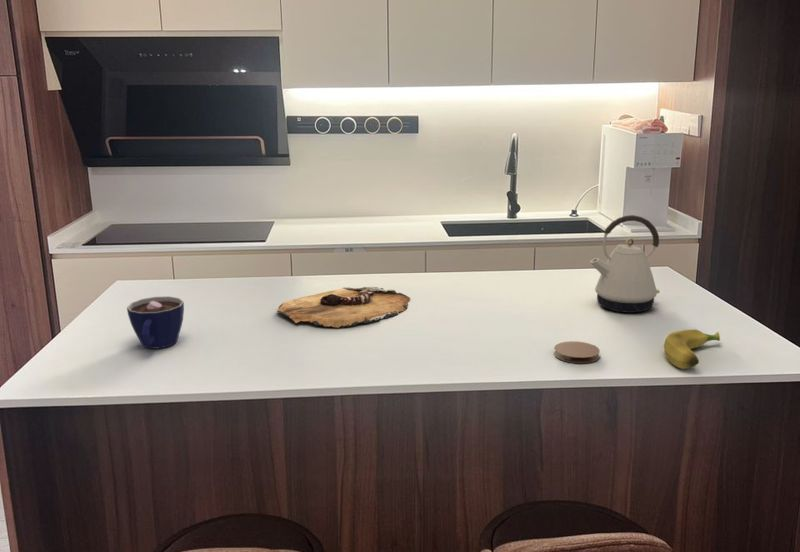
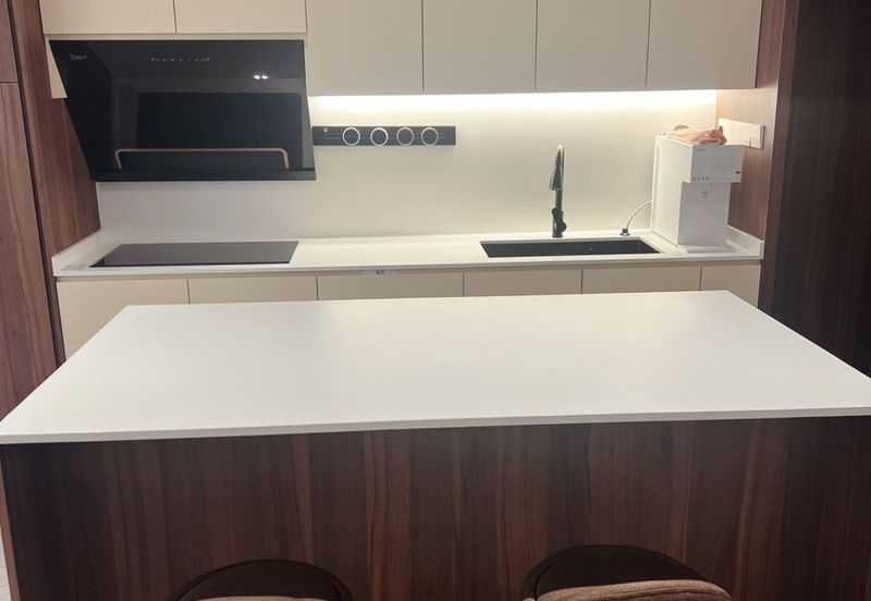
- banana (697, 346)
- cup (155, 326)
- kettle (625, 261)
- coaster (576, 352)
- cutting board (345, 300)
